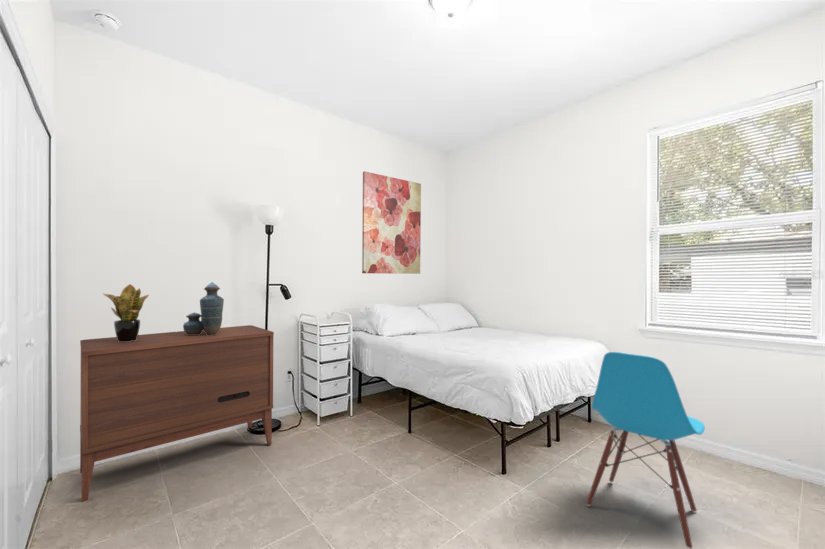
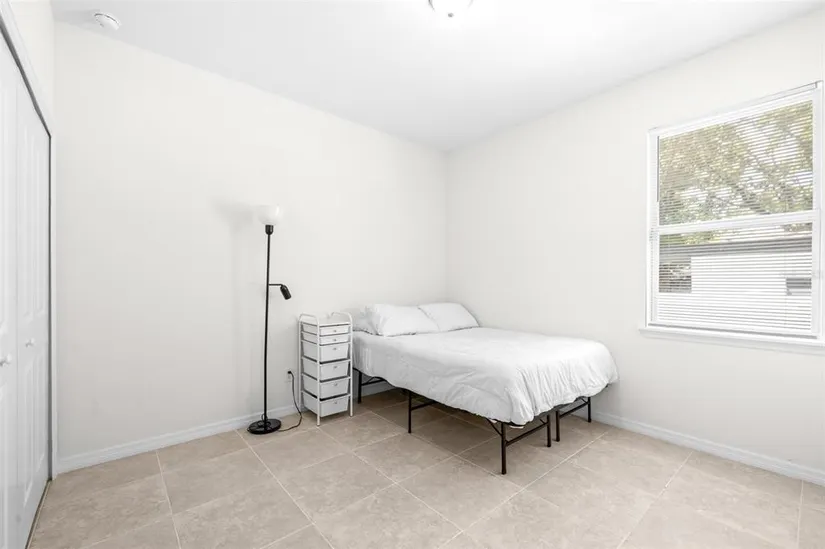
- decorative jar (209, 307)
- dresser (183, 396)
- chair (643, 428)
- potted plant (126, 311)
- wall art (393, 225)
